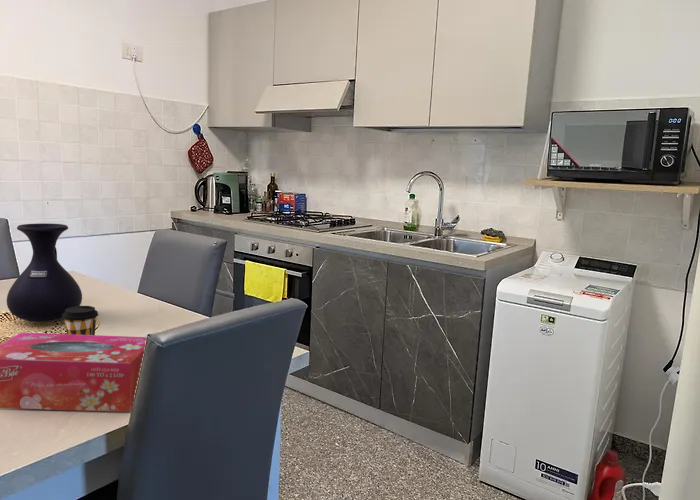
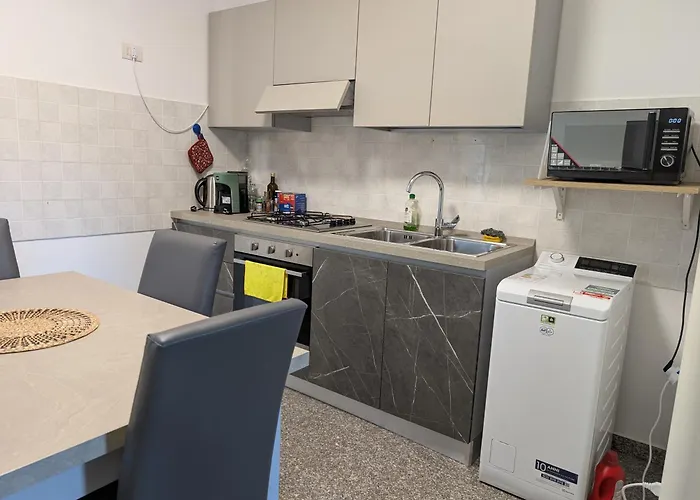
- coffee cup (80, 333)
- vase (44, 273)
- tissue box (72, 369)
